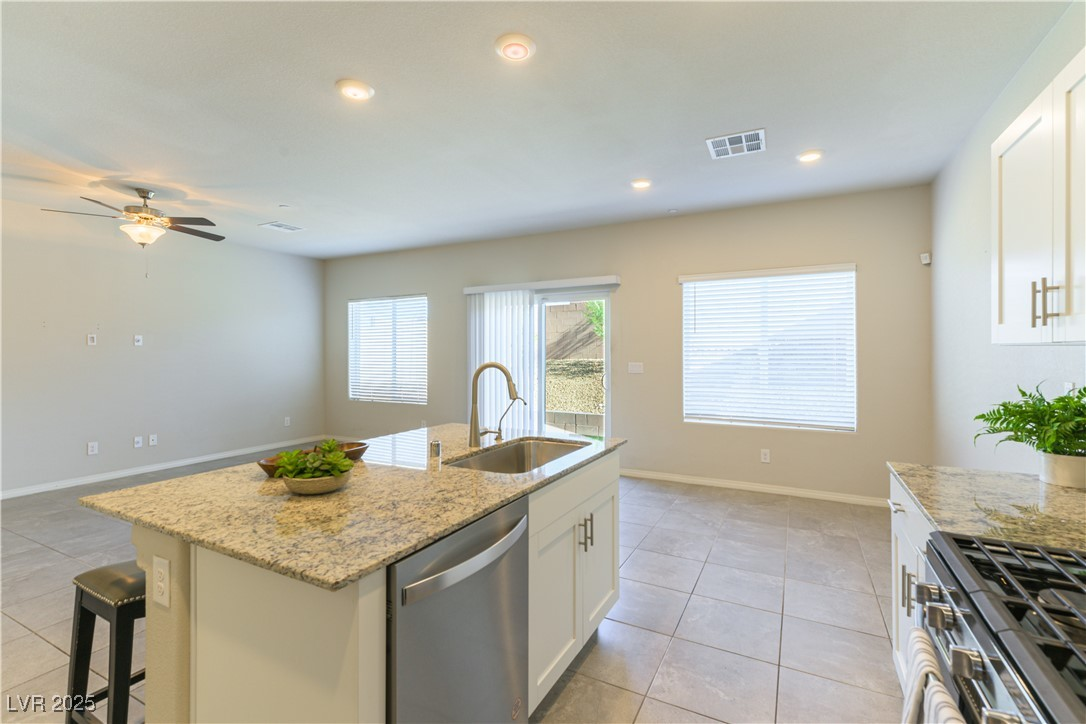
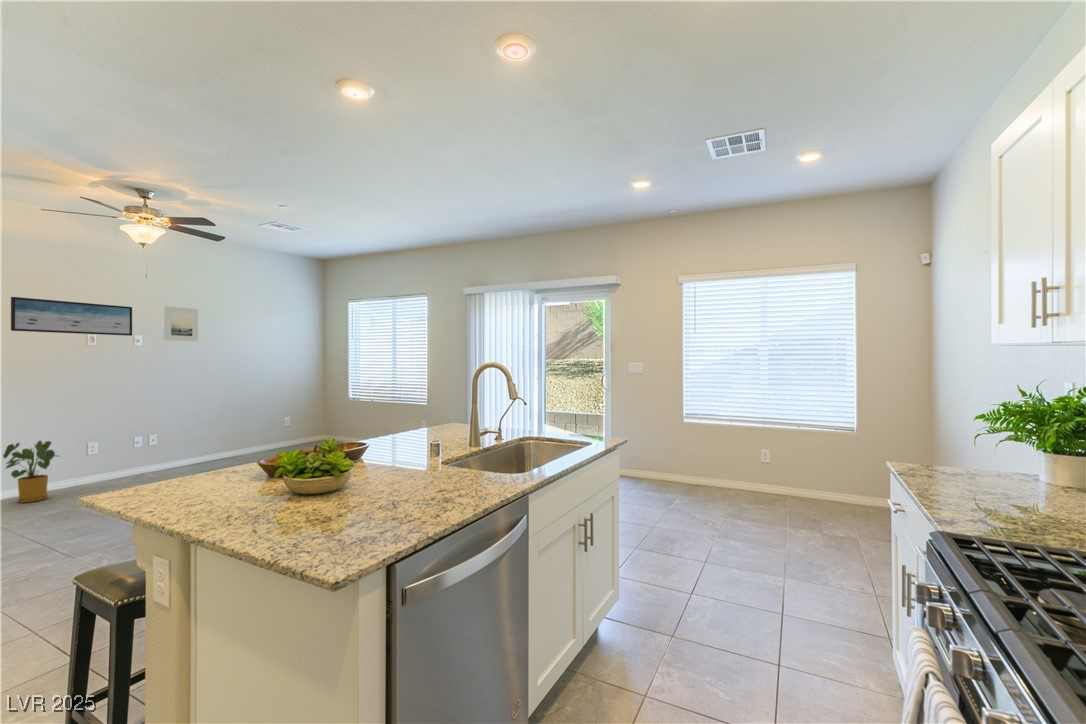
+ wall art (76, 317)
+ house plant (29, 471)
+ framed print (181, 324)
